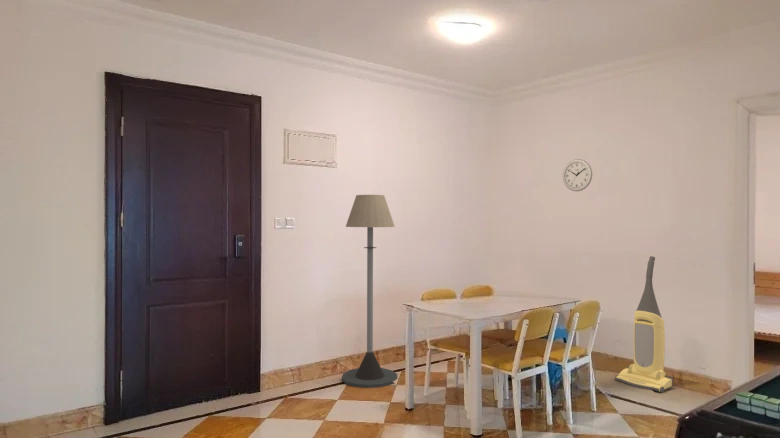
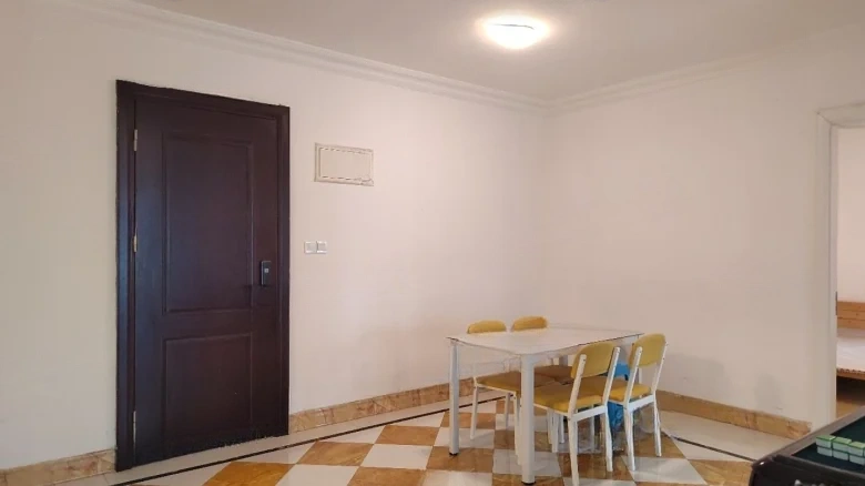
- vacuum cleaner (645, 320)
- wall clock (576, 175)
- floor lamp (370, 287)
